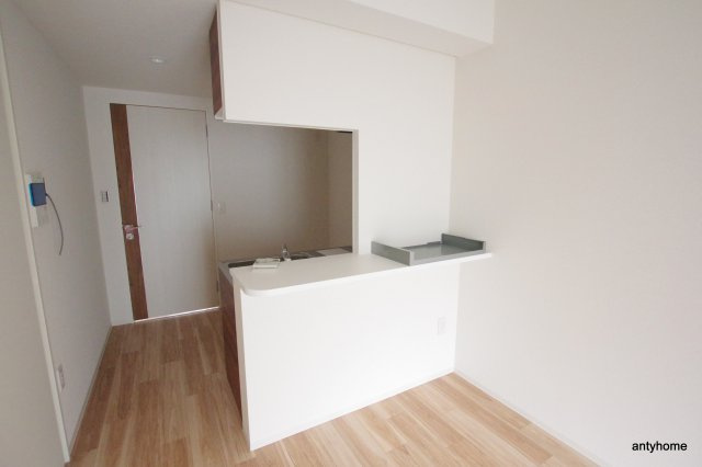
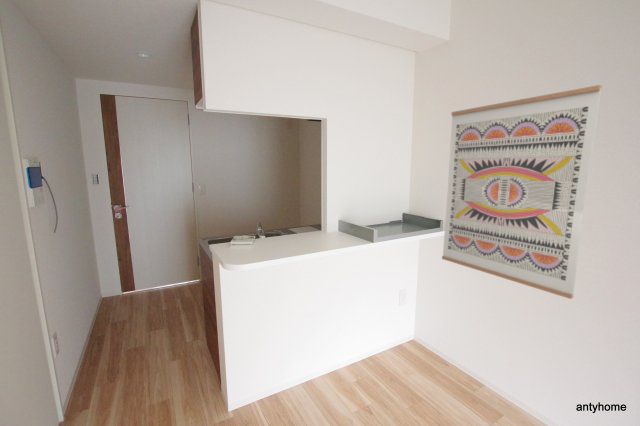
+ wall art (503, 191)
